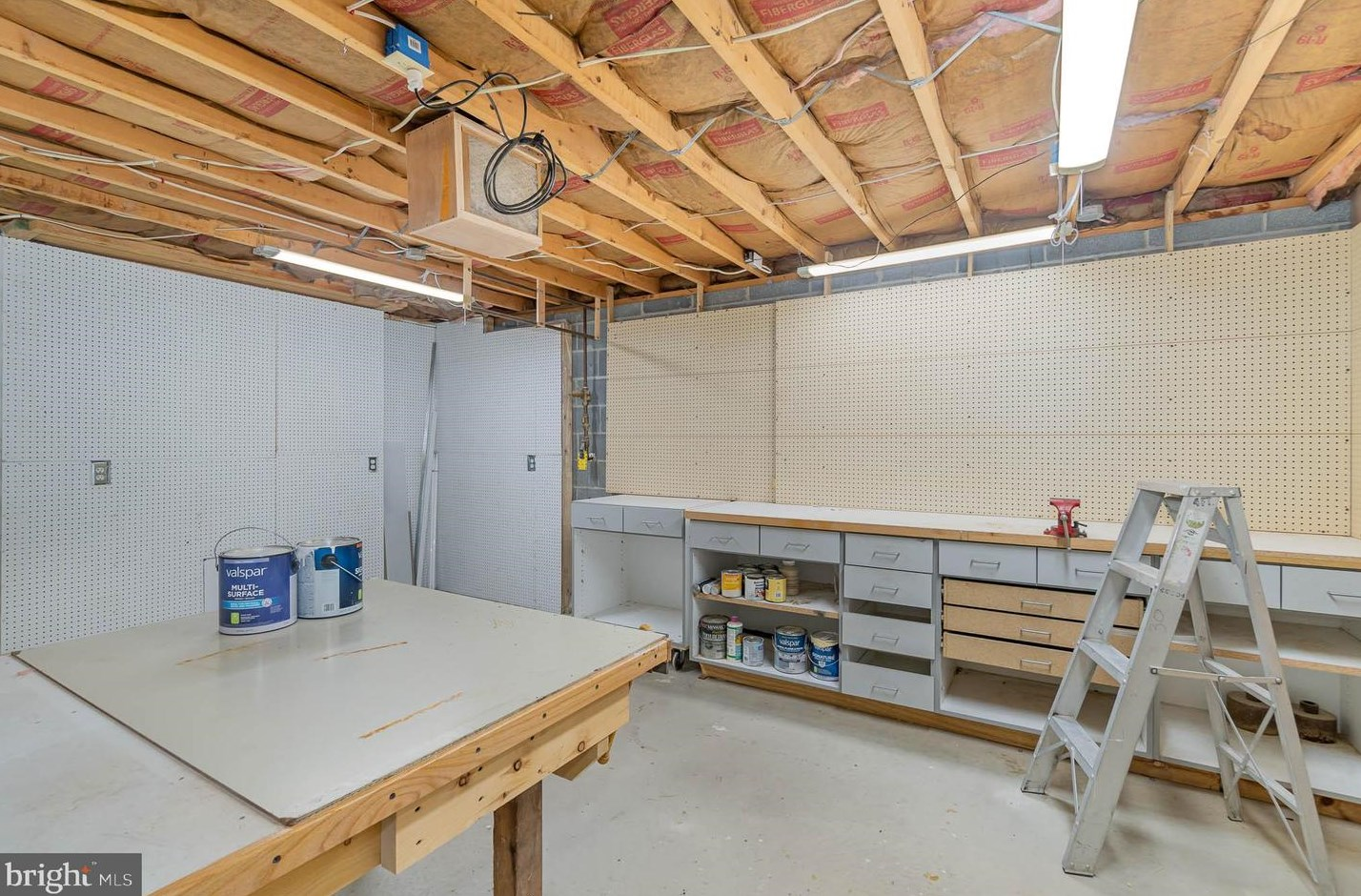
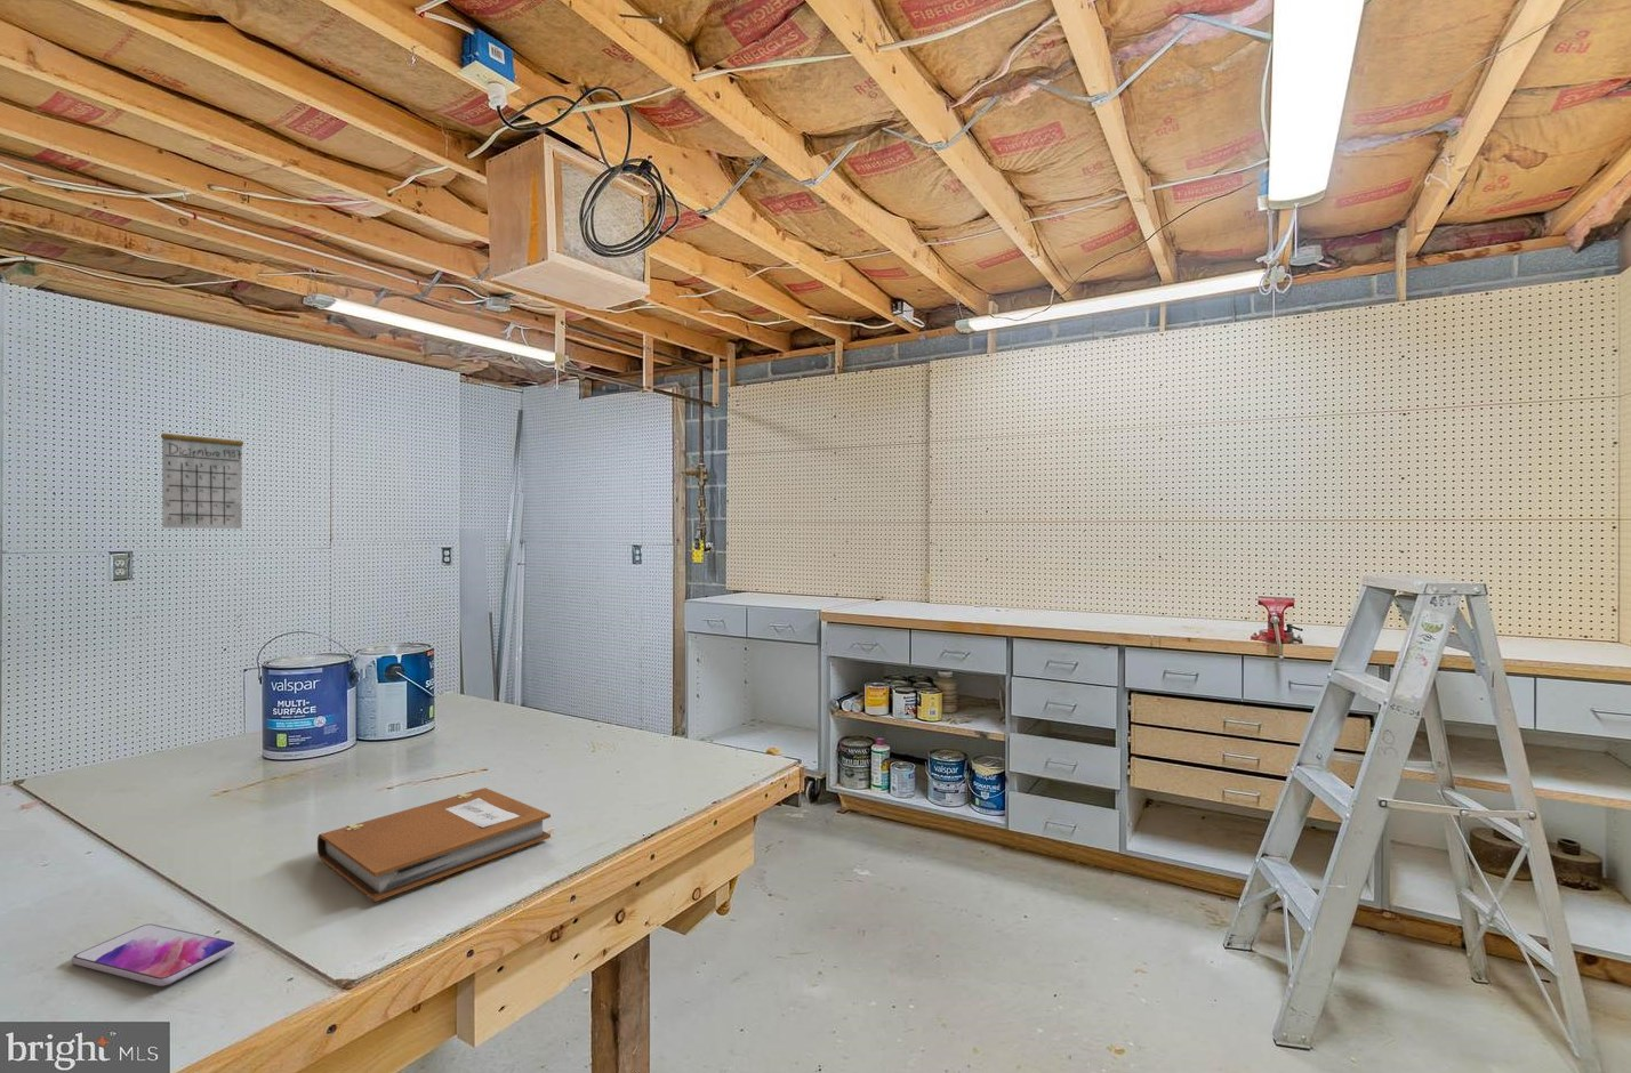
+ calendar (204, 472)
+ notebook (441, 833)
+ smartphone (155, 952)
